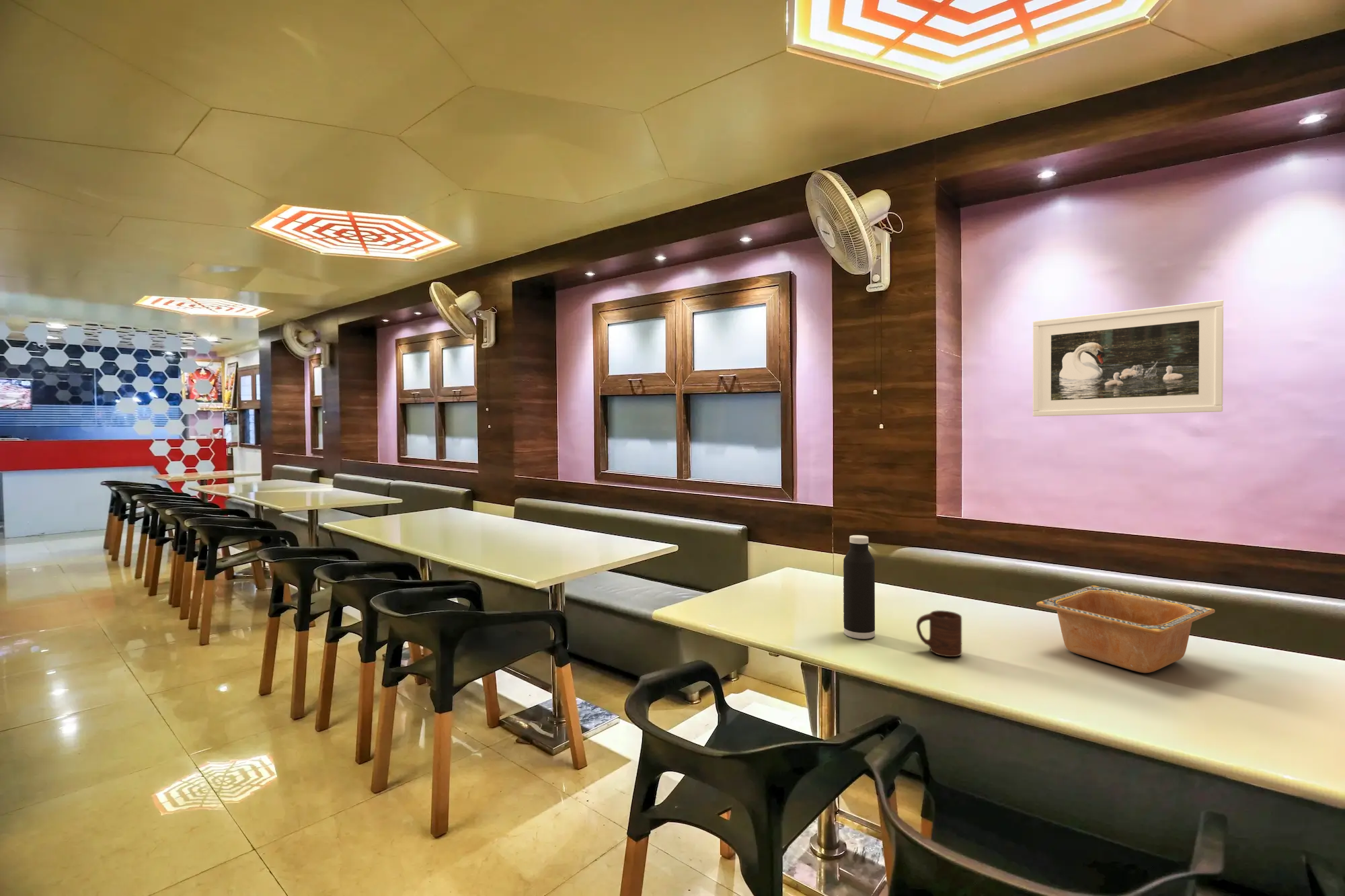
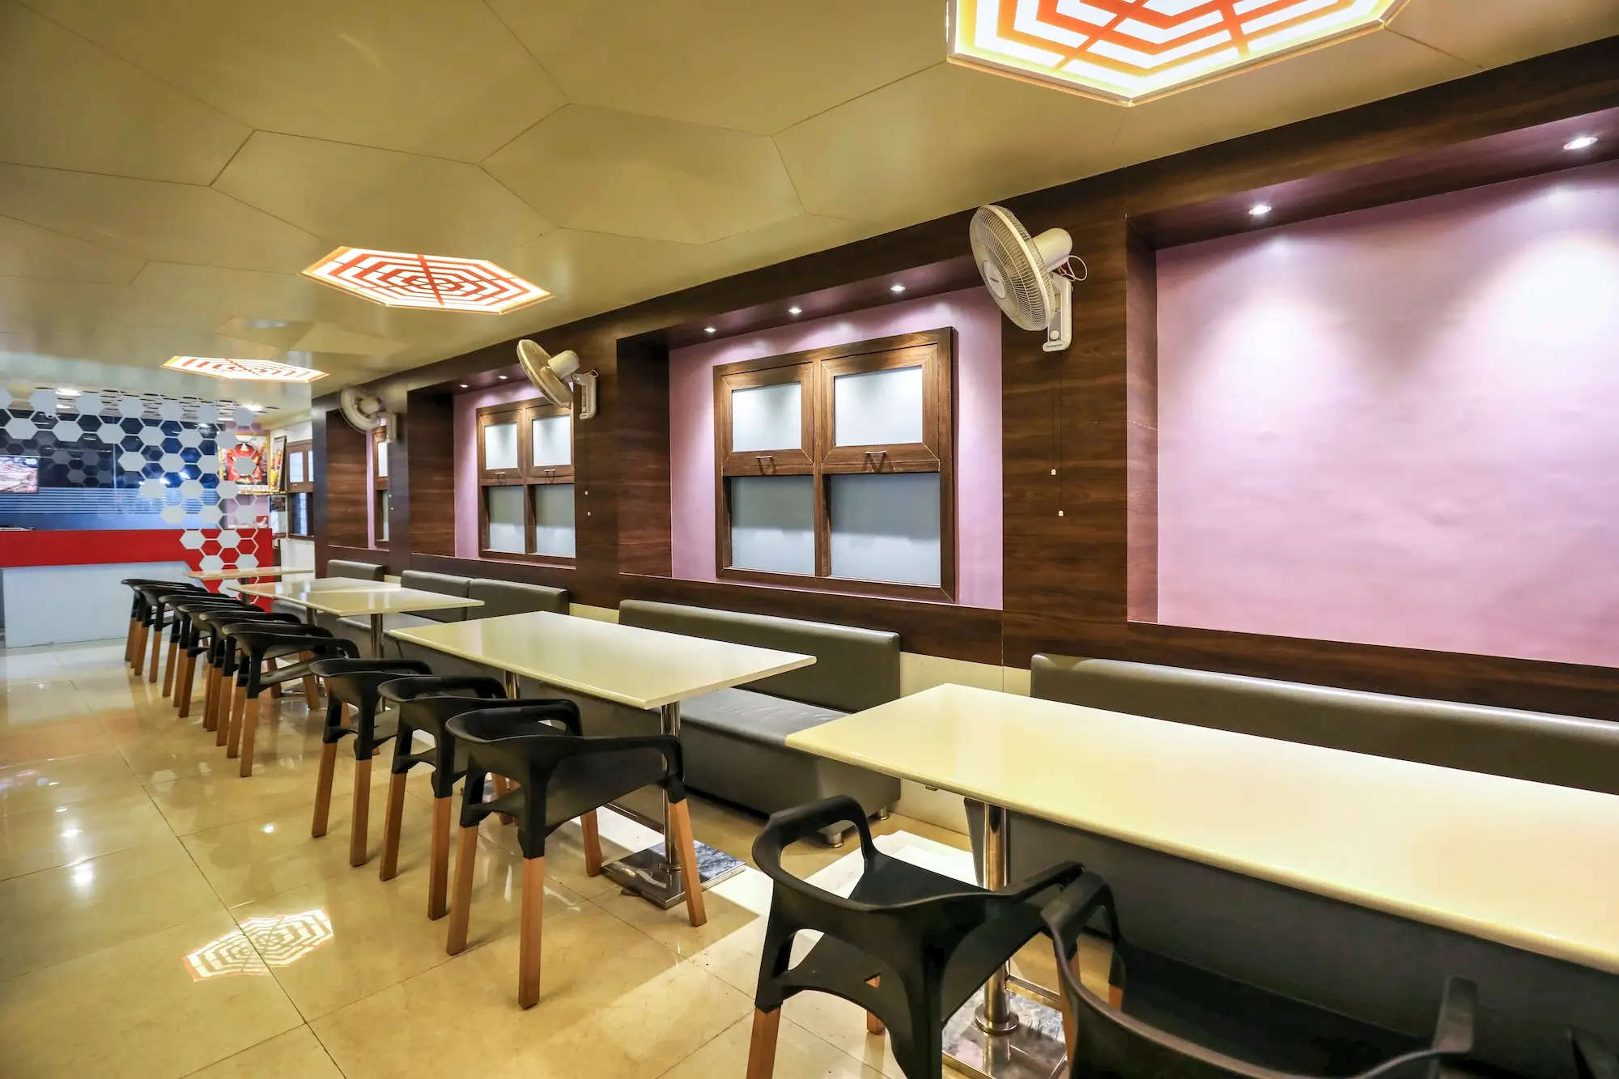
- water bottle (859, 585)
- cup (941, 633)
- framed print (1120, 363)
- serving bowl (1122, 630)
